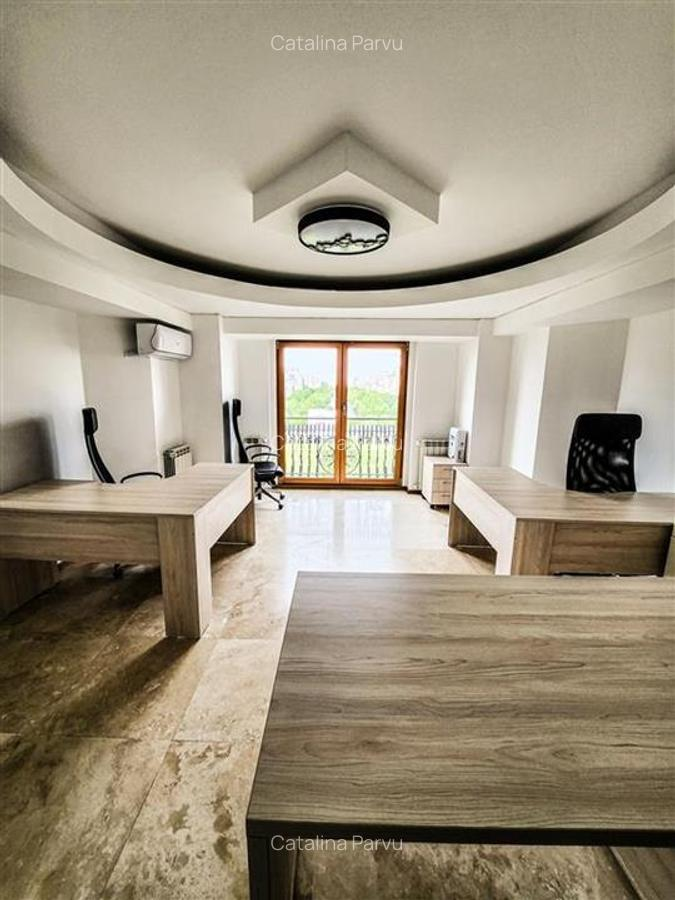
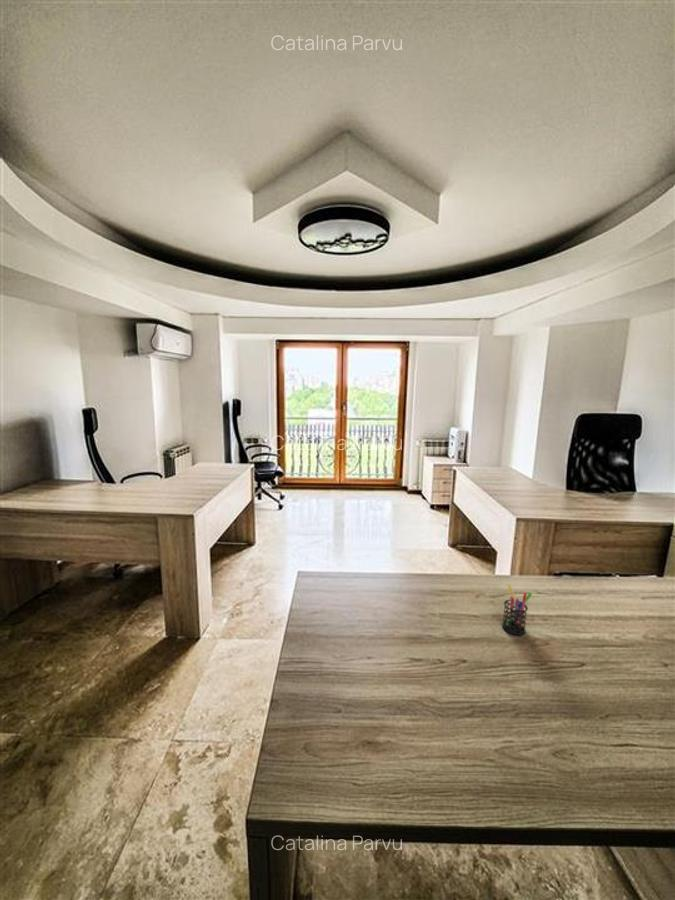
+ pen holder (518, 608)
